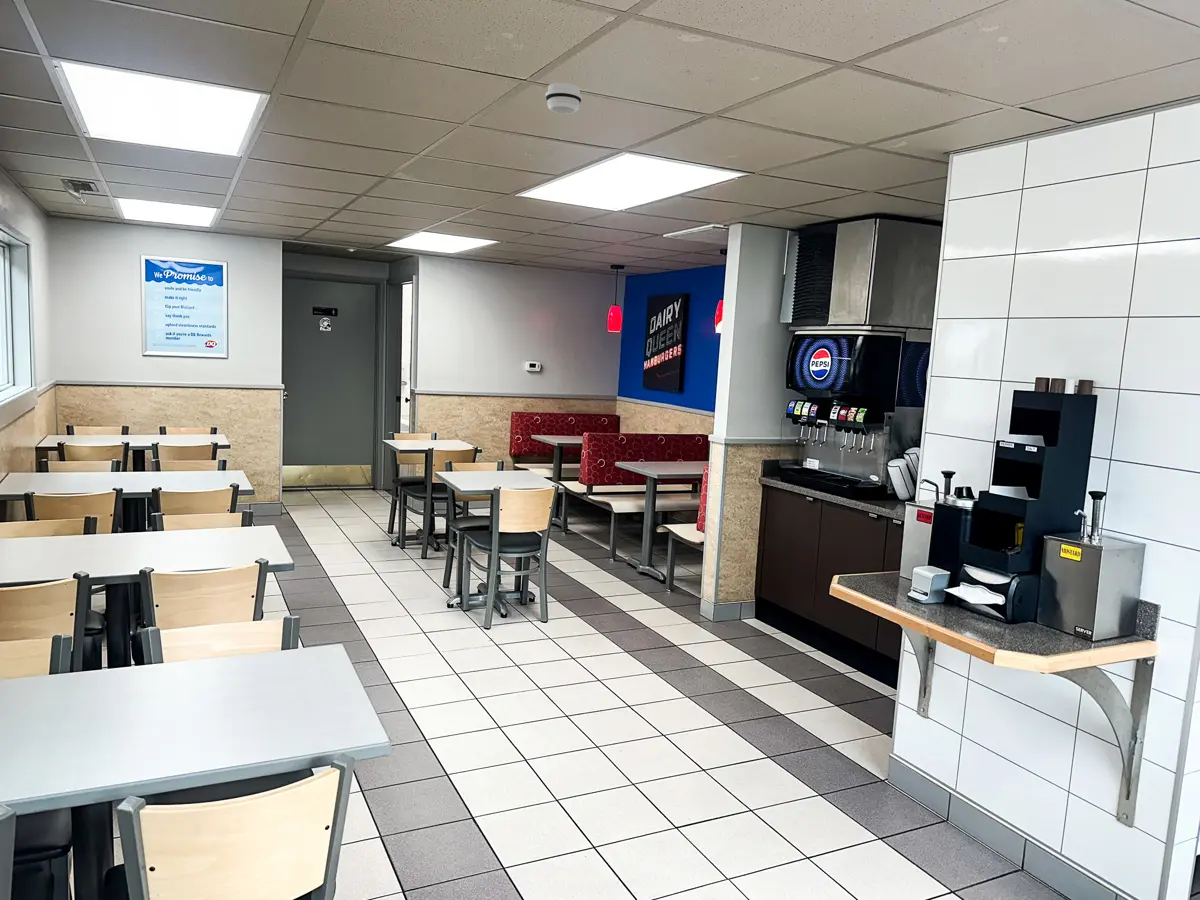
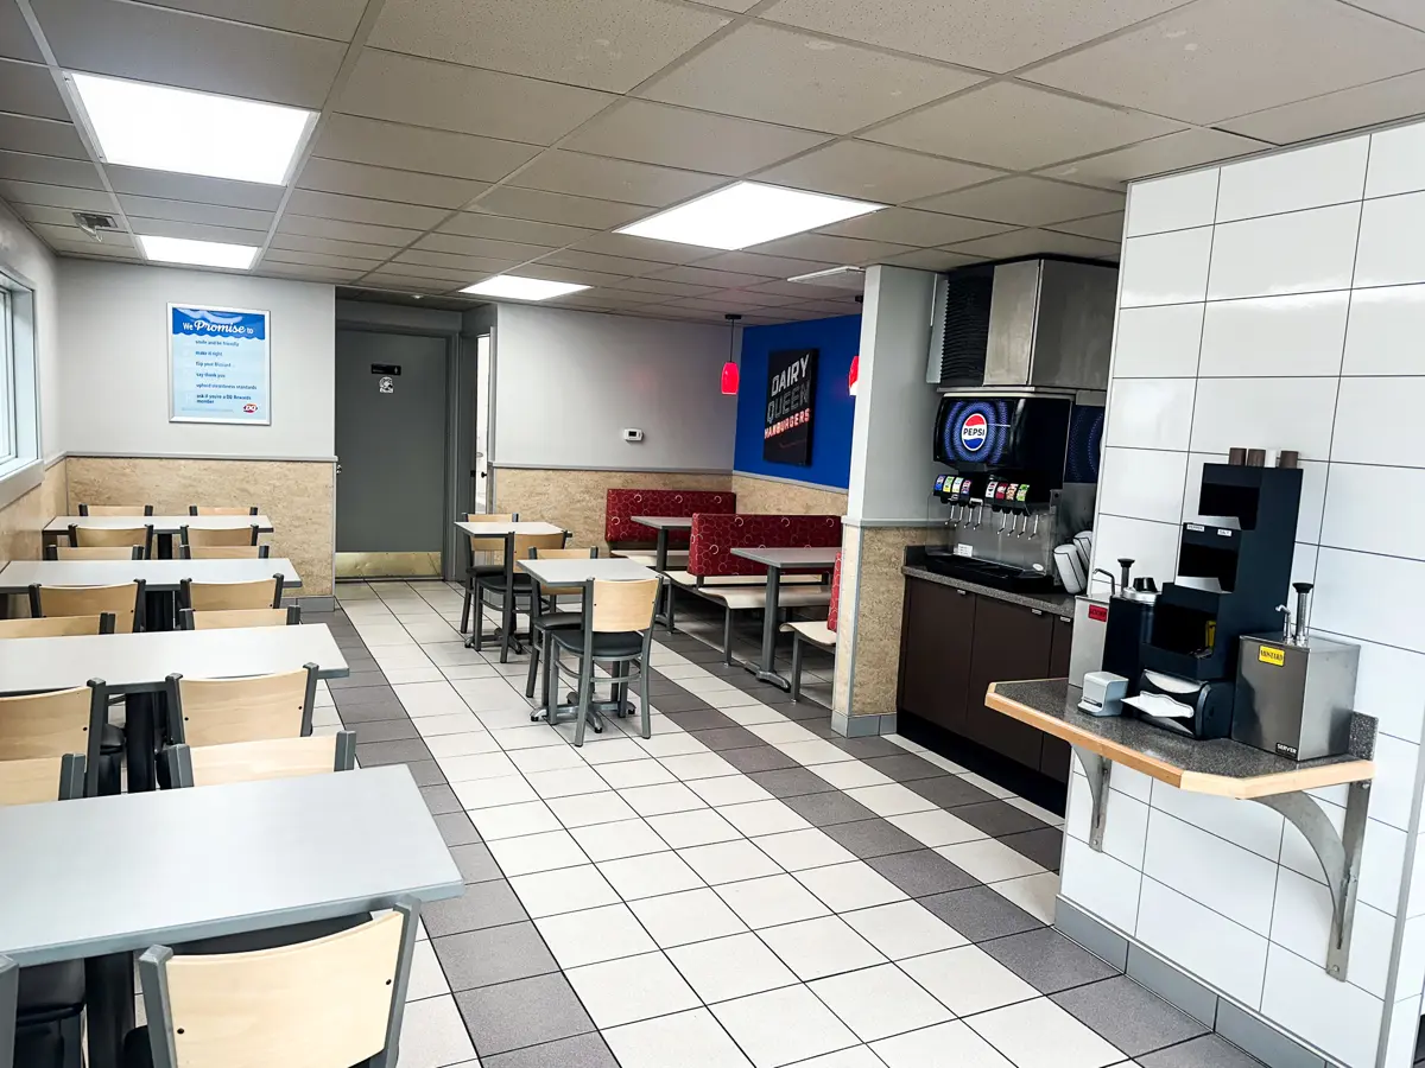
- smoke detector (563, 99)
